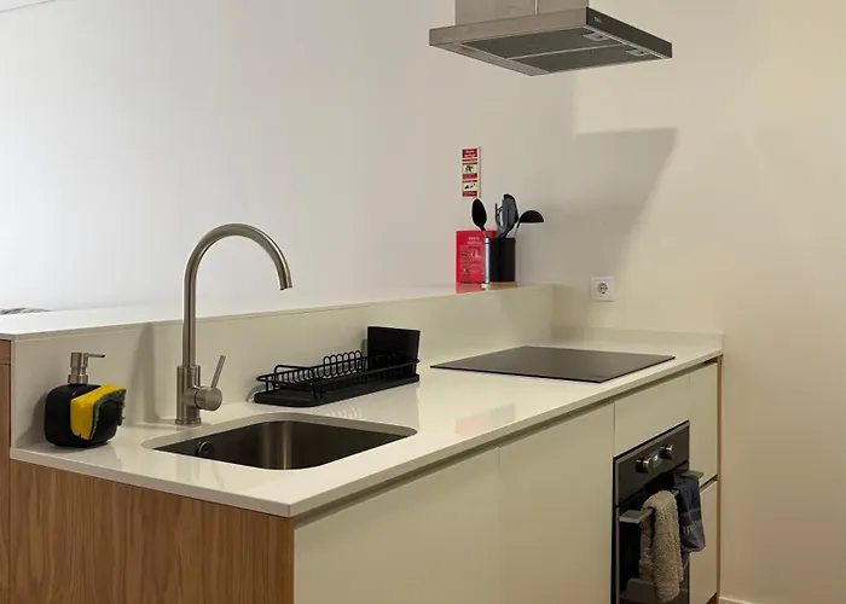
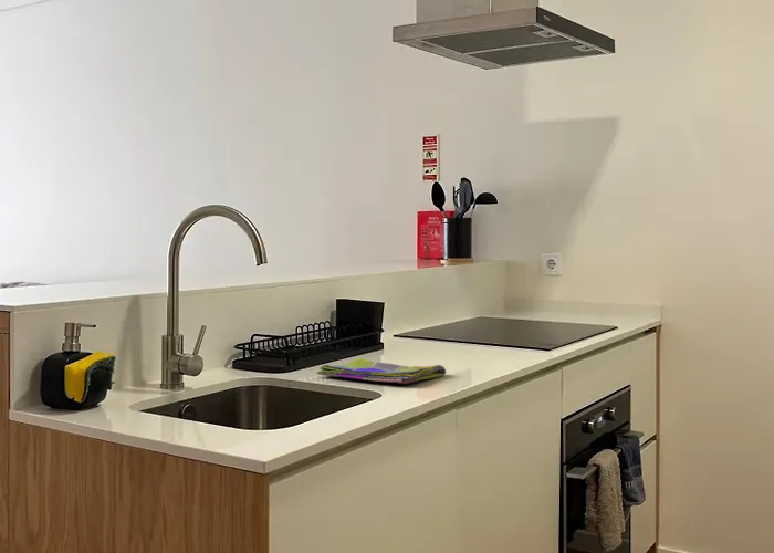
+ dish towel (383, 369)
